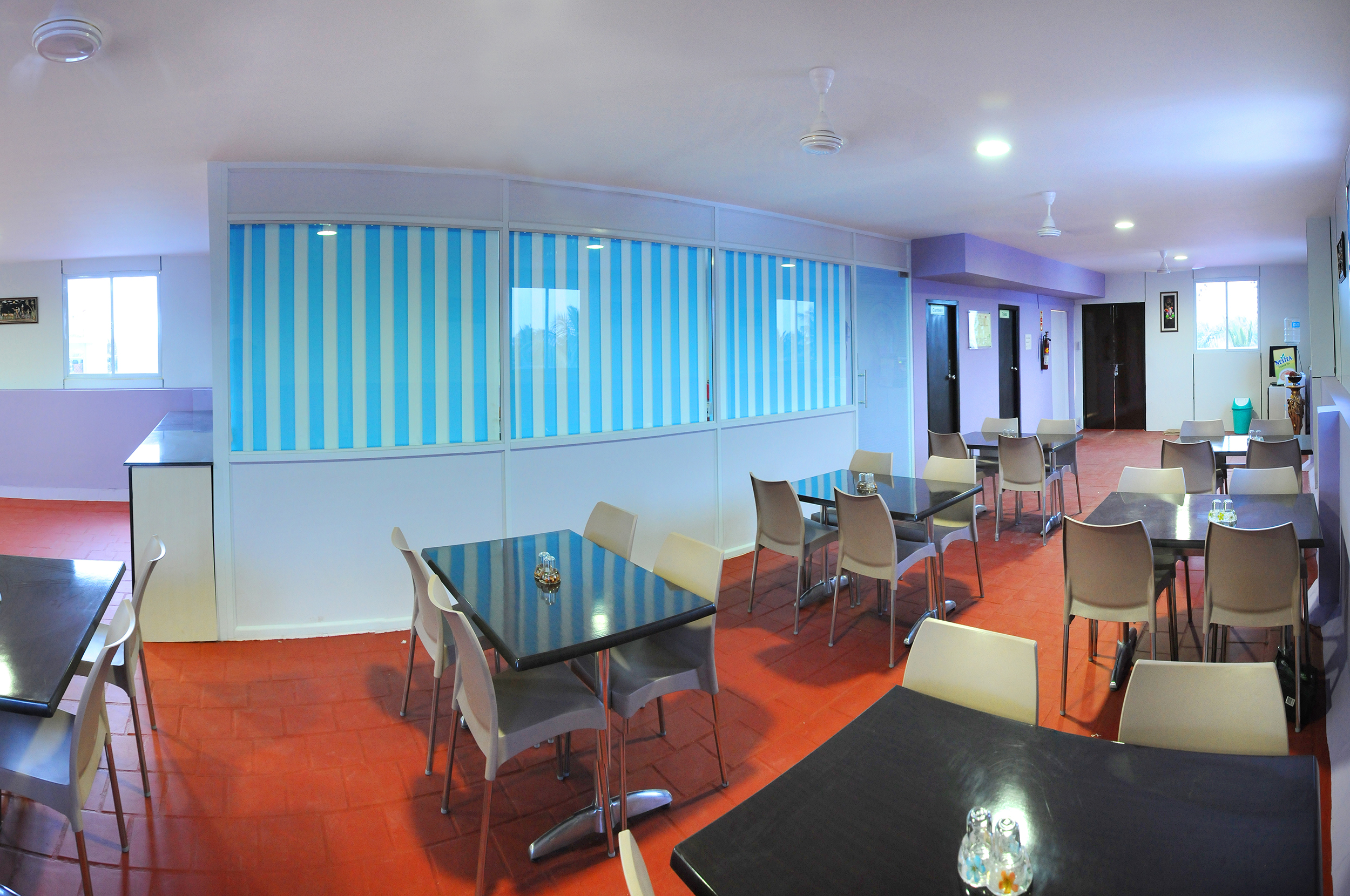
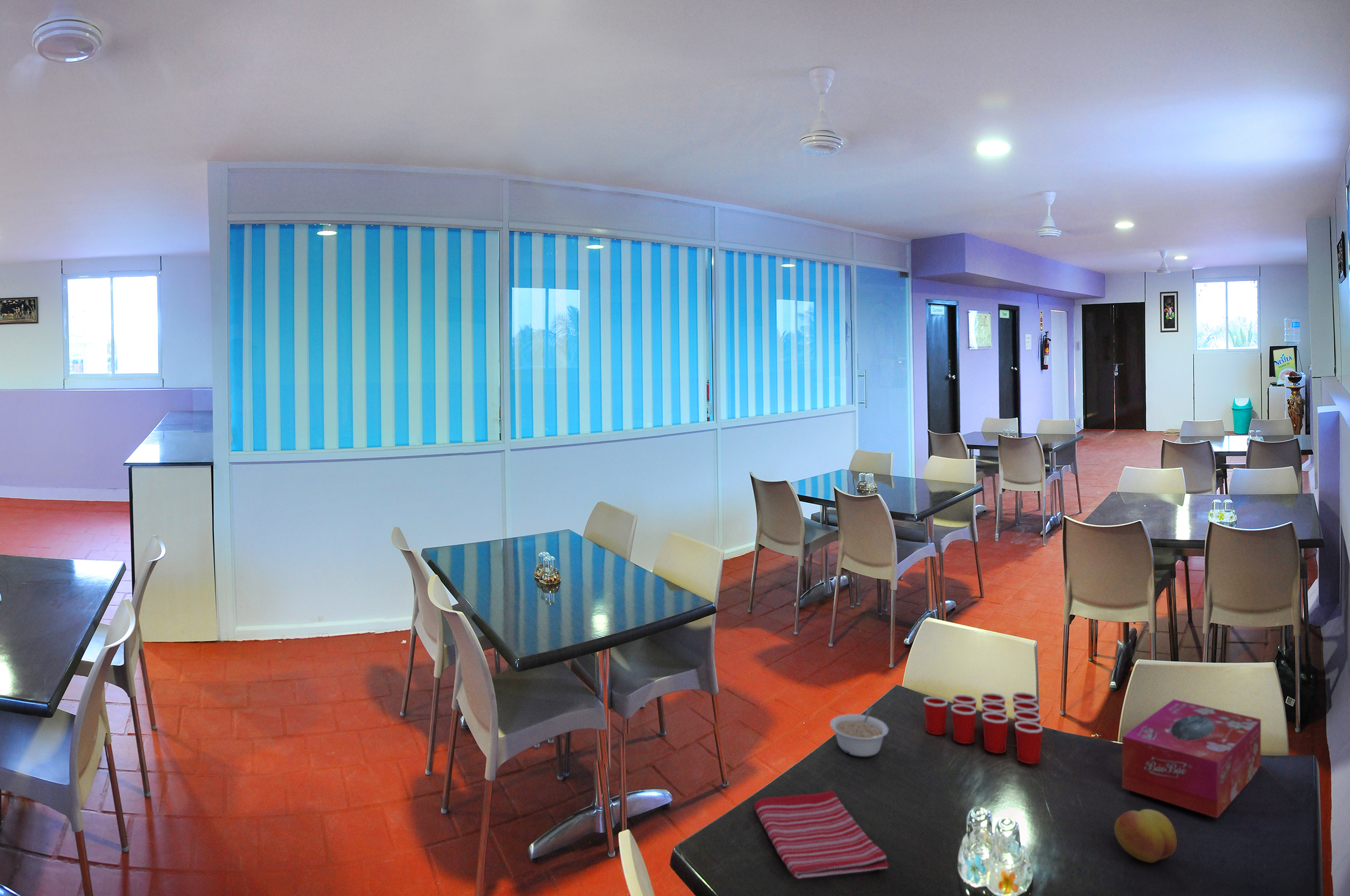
+ cup (982, 719)
+ legume (858, 734)
+ dish towel (816, 831)
+ fruit (1145, 835)
+ tissue box (1193, 752)
